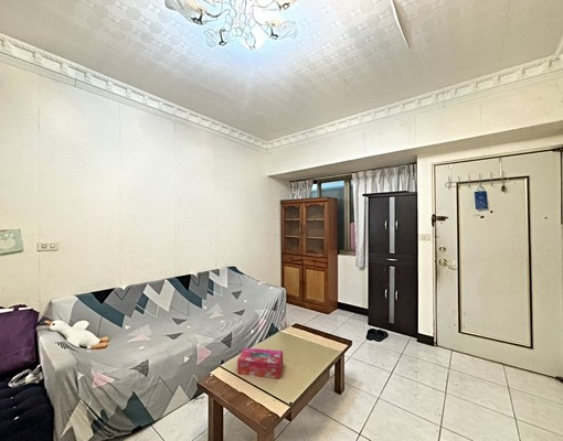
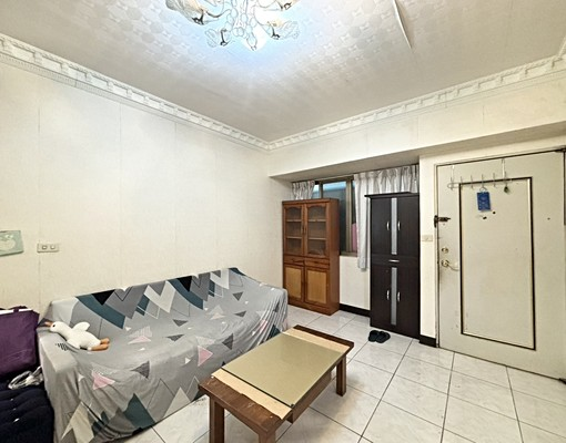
- tissue box (261, 362)
